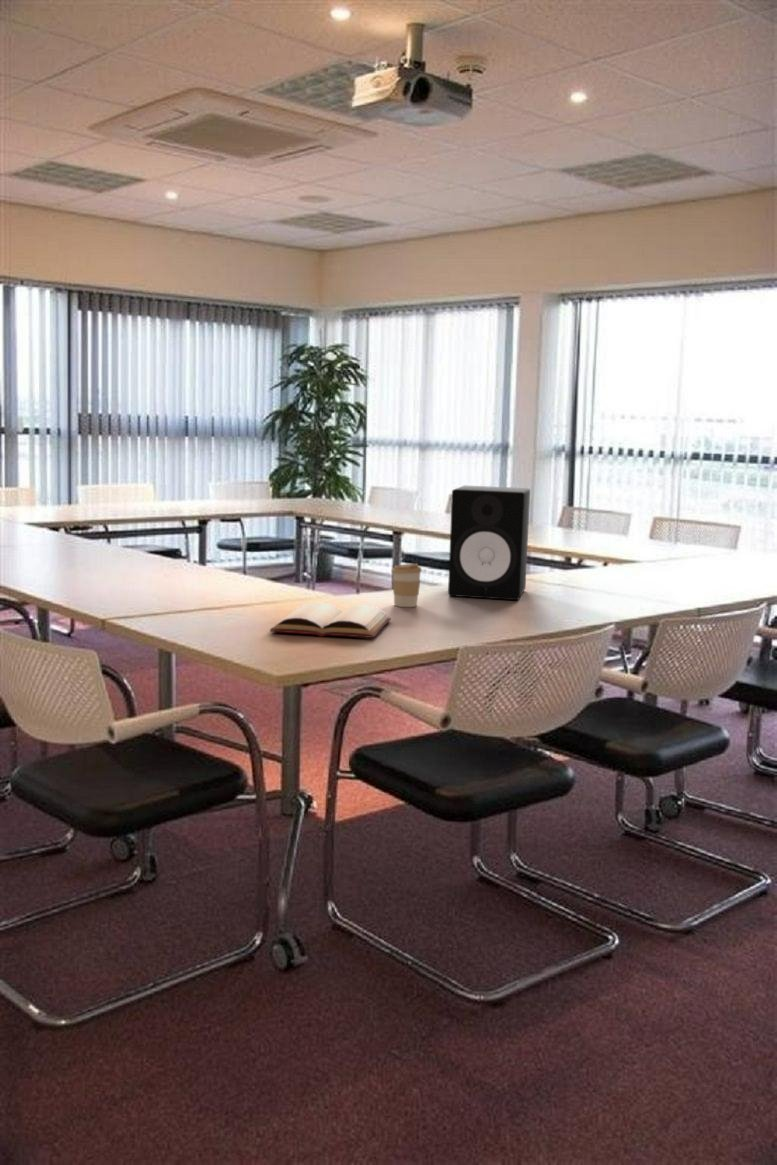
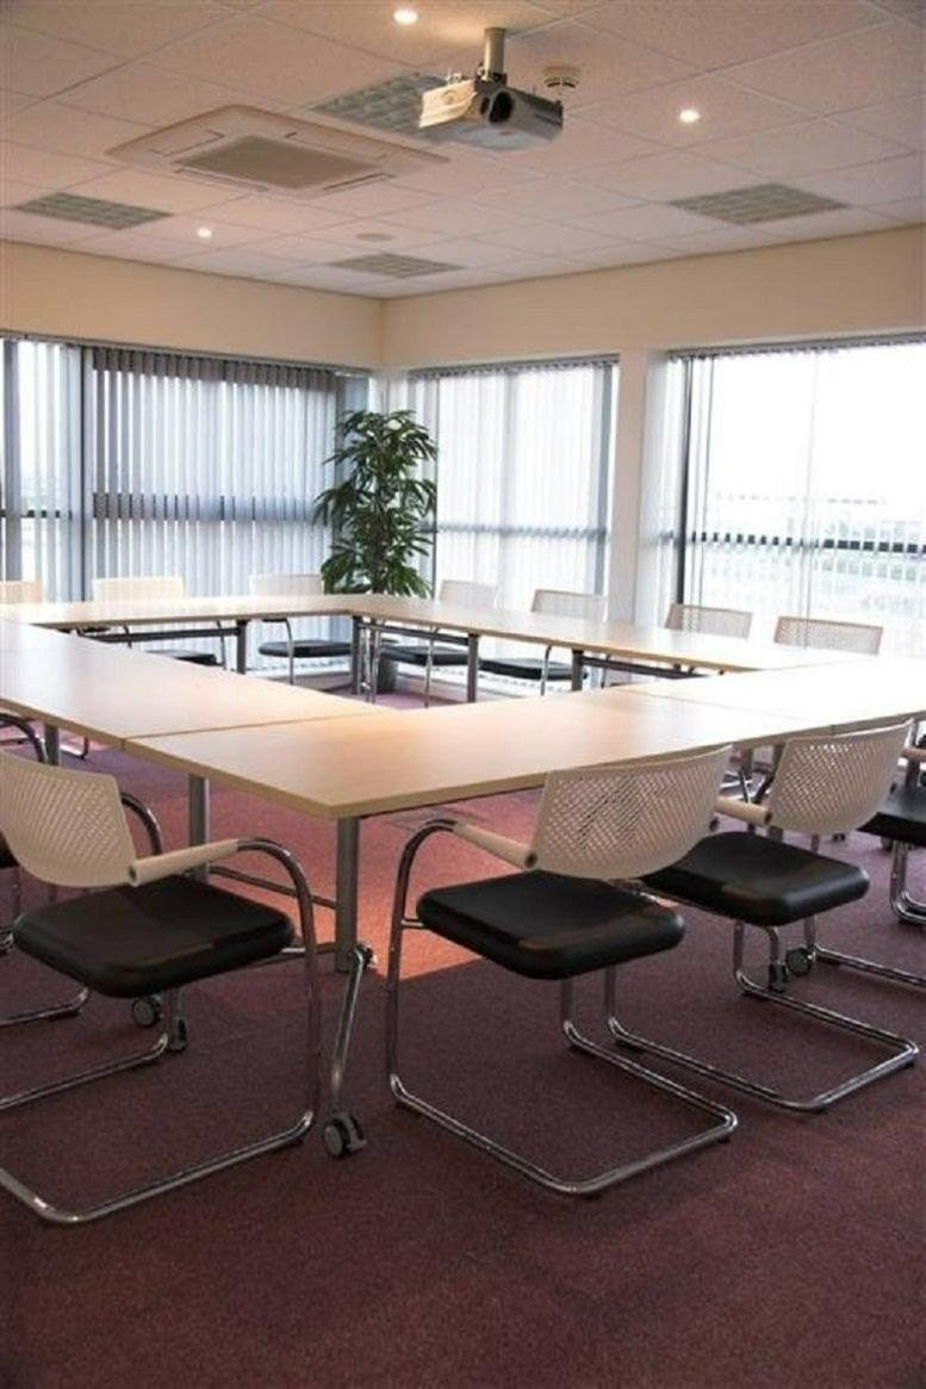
- bible (332, 619)
- coffee cup (406, 584)
- speaker (489, 541)
